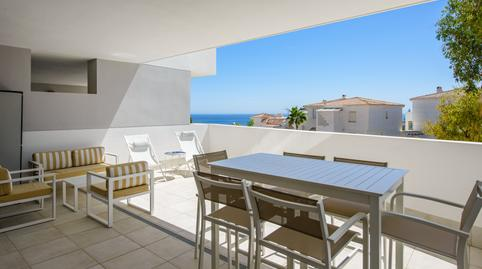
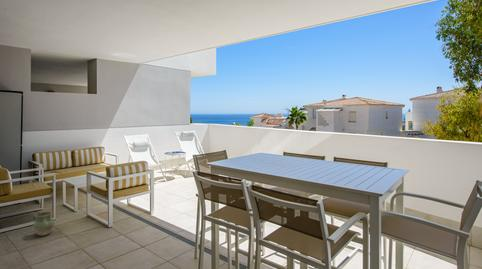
+ ceramic jug (42, 223)
